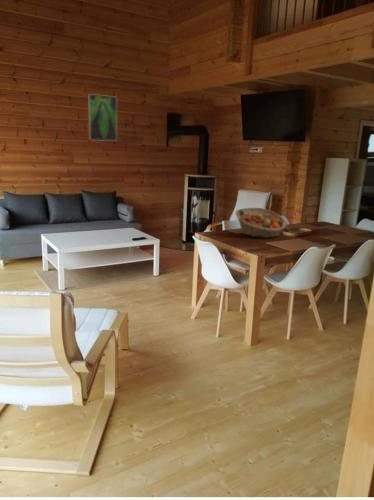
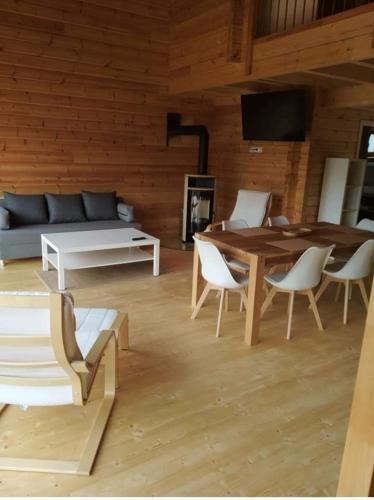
- fruit basket (260, 222)
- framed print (103, 118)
